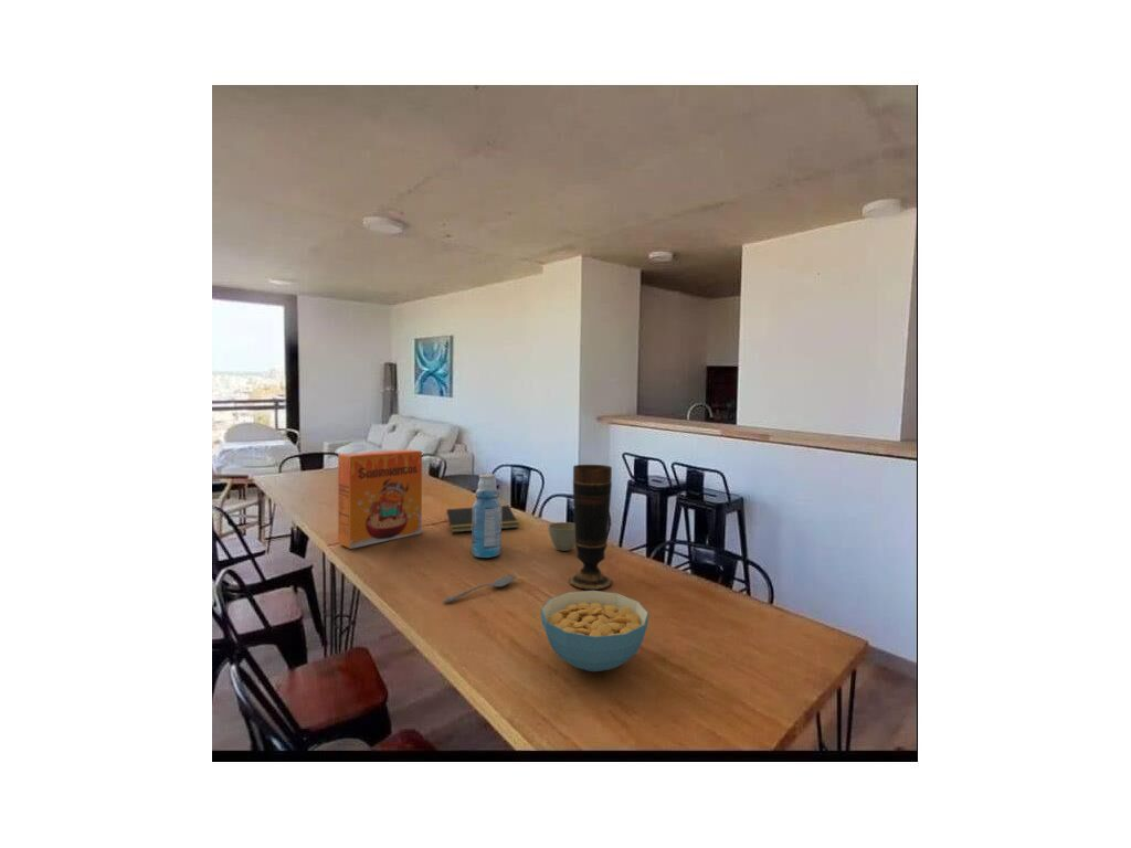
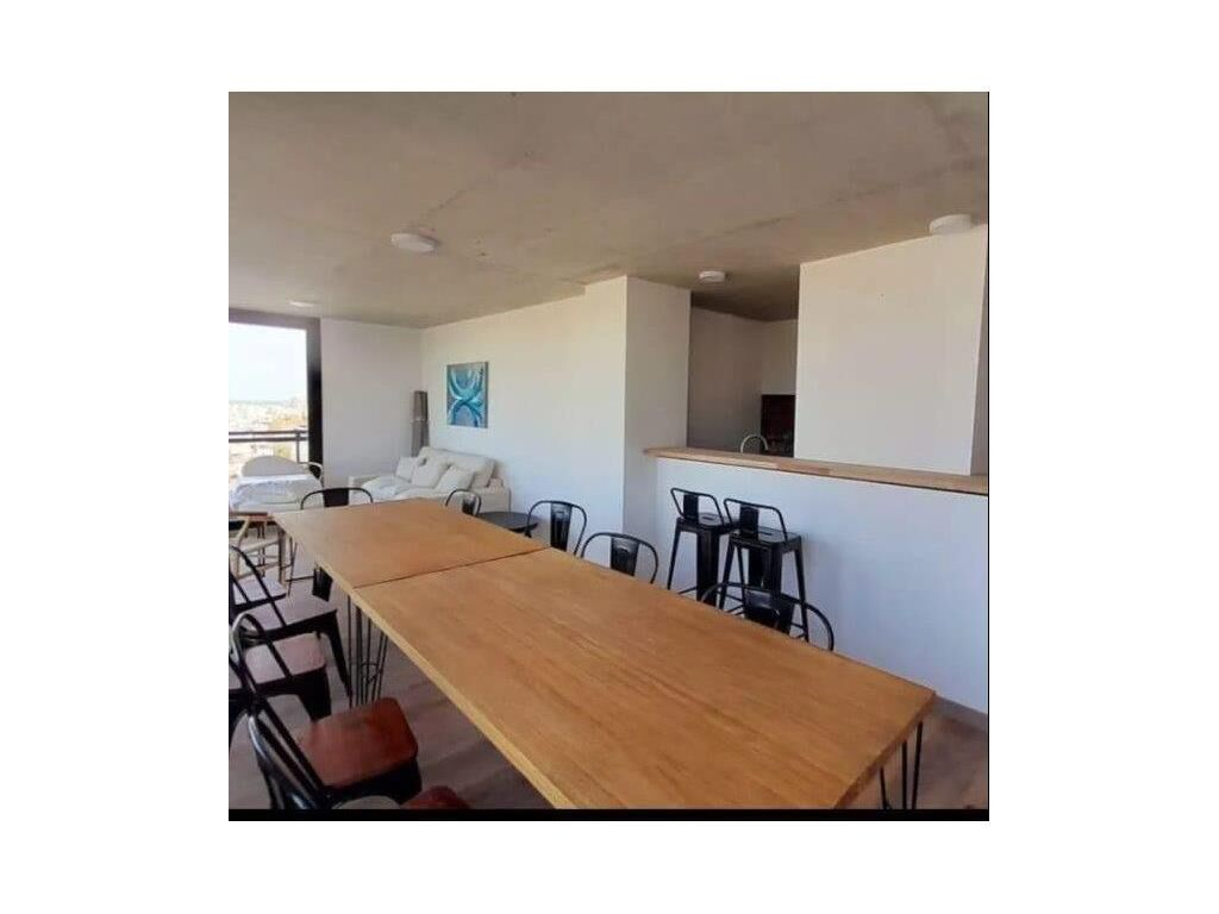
- notepad (472, 518)
- flower pot (563, 537)
- spoon (480, 586)
- vase (591, 523)
- cereal box (381, 495)
- cereal bowl (593, 636)
- bottle (484, 511)
